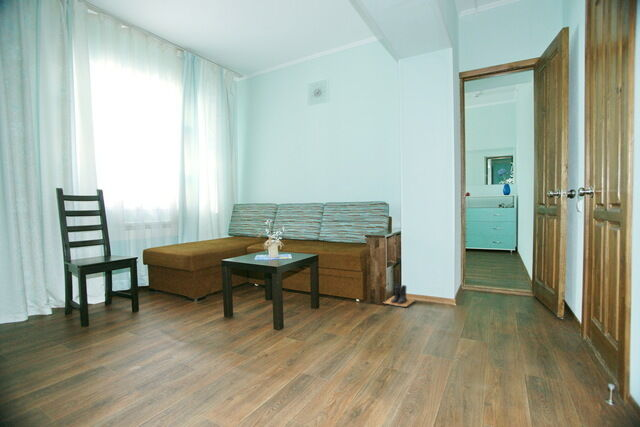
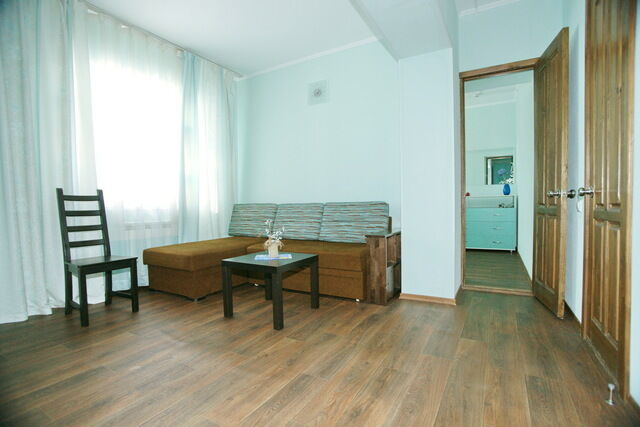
- boots (399, 294)
